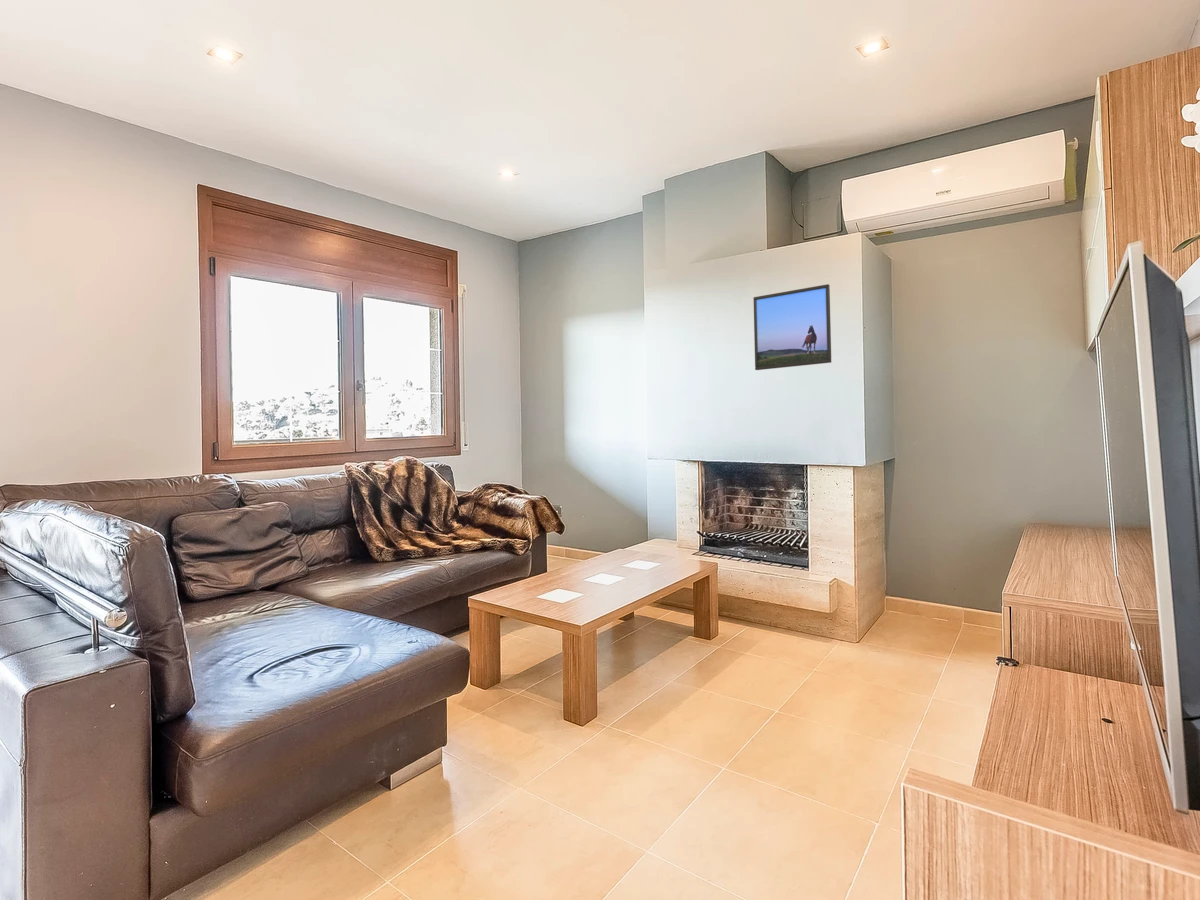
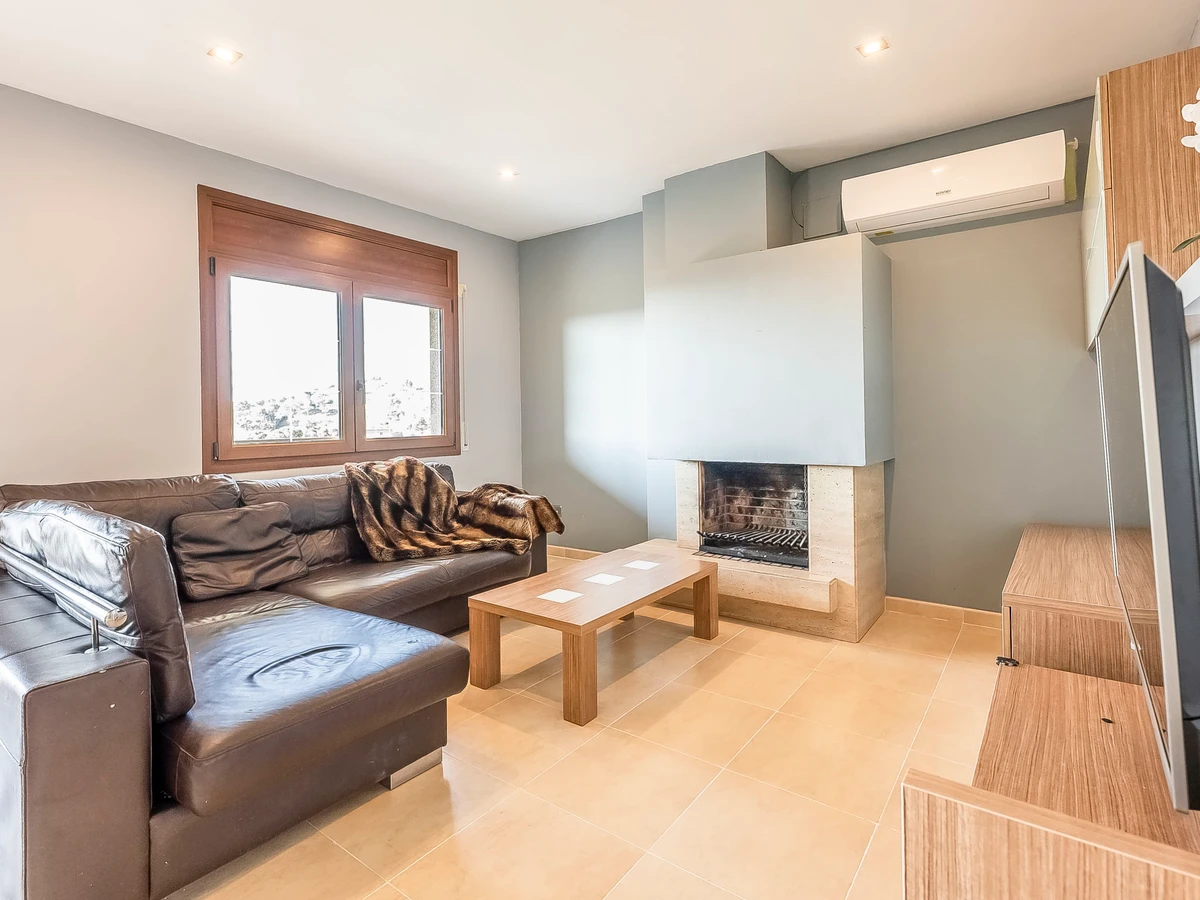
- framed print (791, 328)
